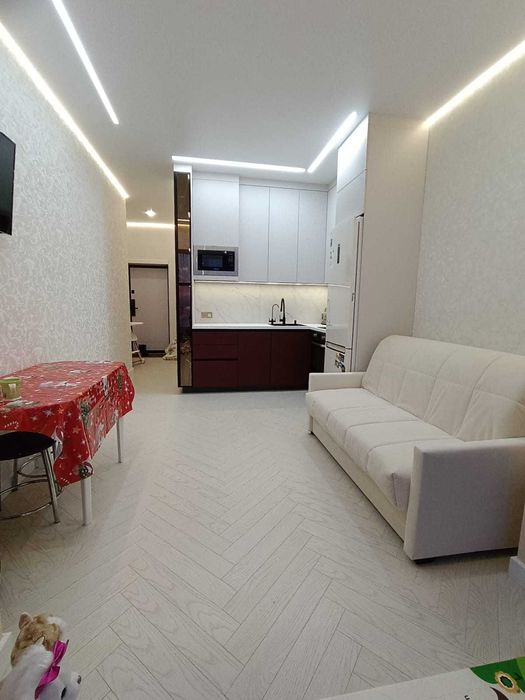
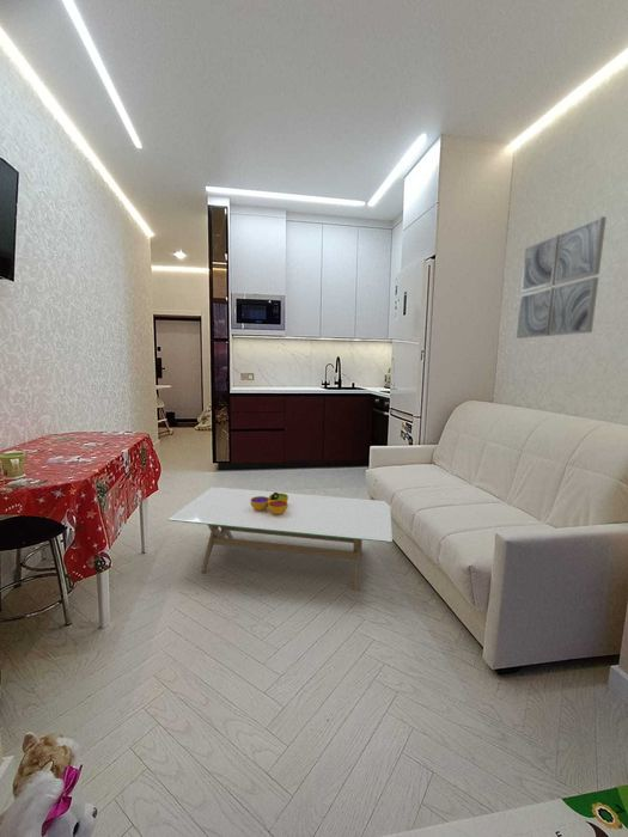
+ decorative bowl (273, 501)
+ coffee table (286, 534)
+ wall art (554, 285)
